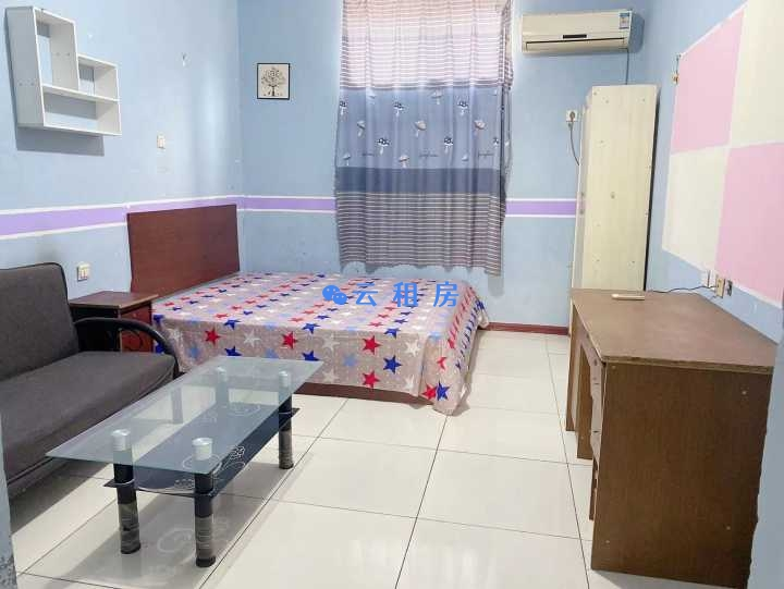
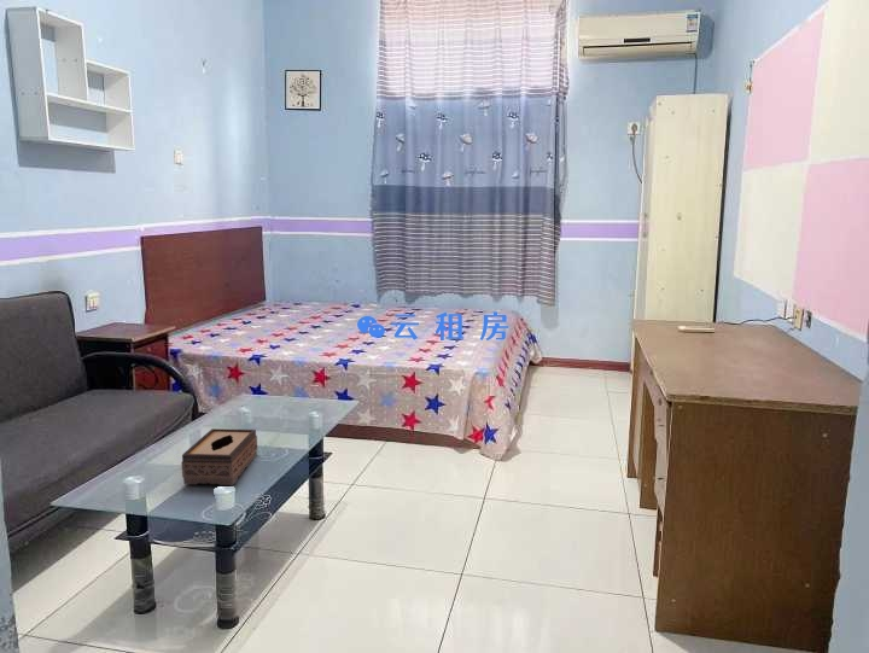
+ tissue box (221, 455)
